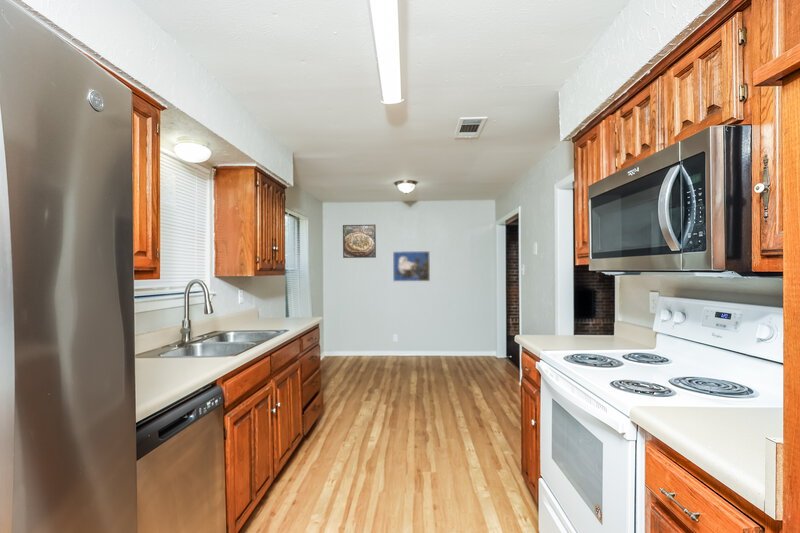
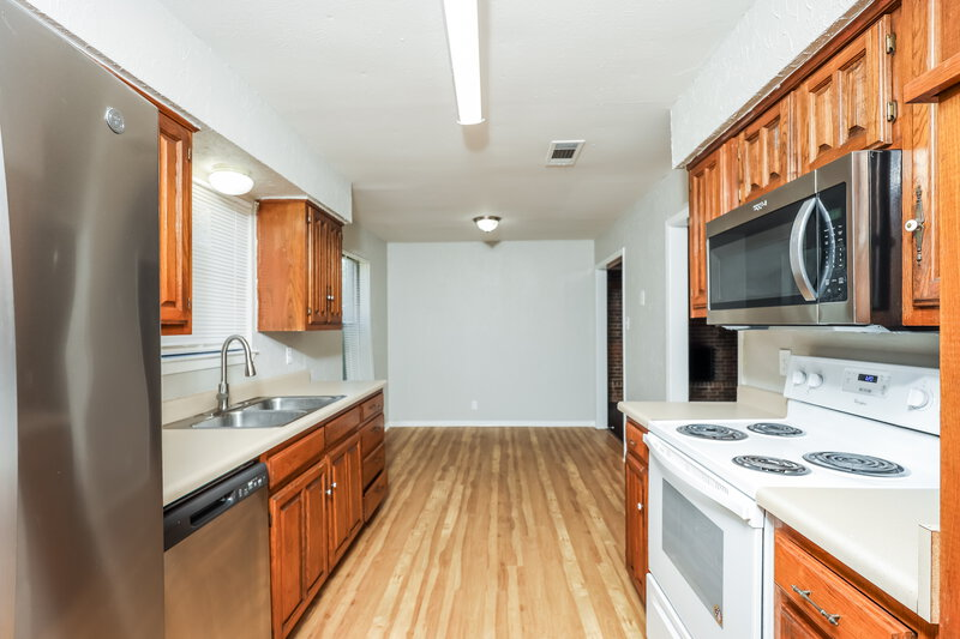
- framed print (359, 241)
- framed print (411, 266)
